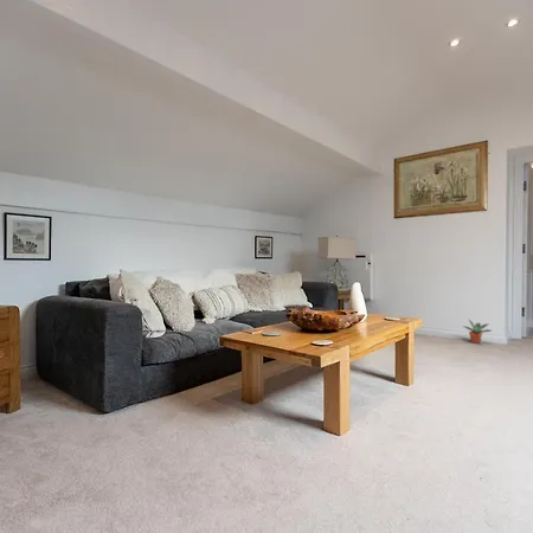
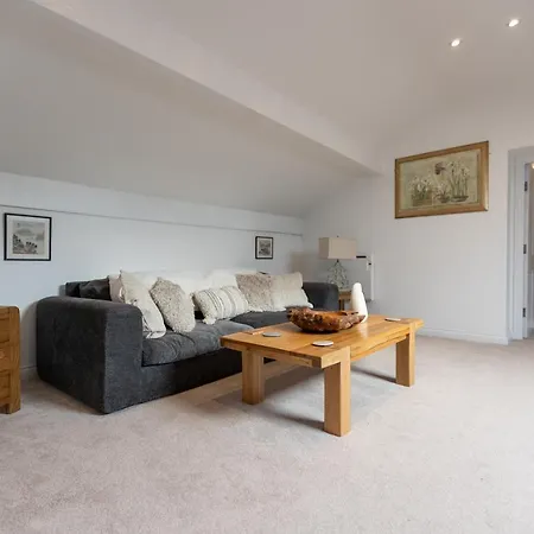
- potted plant (475, 330)
